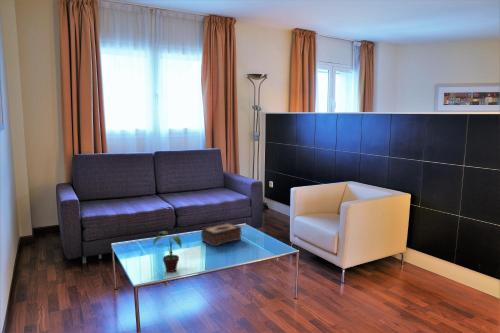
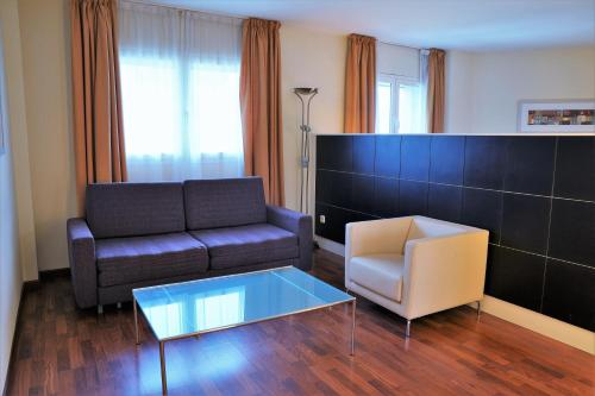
- tissue box (221, 234)
- potted plant (169, 251)
